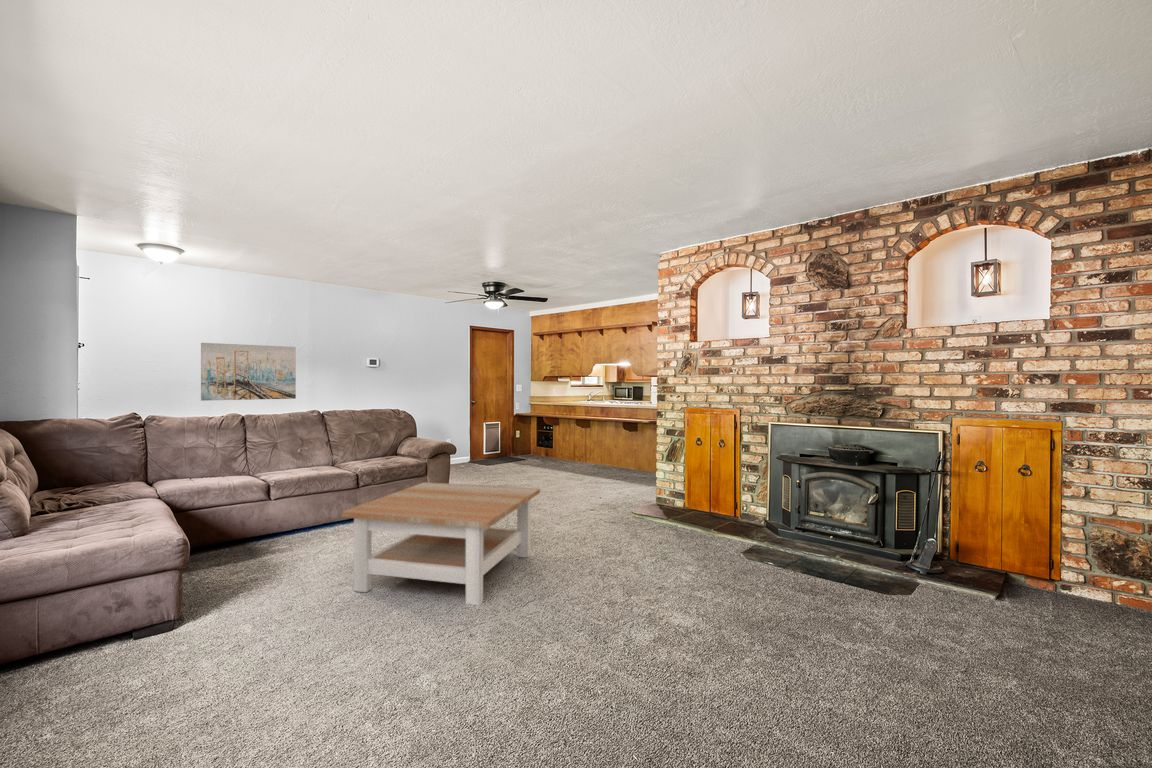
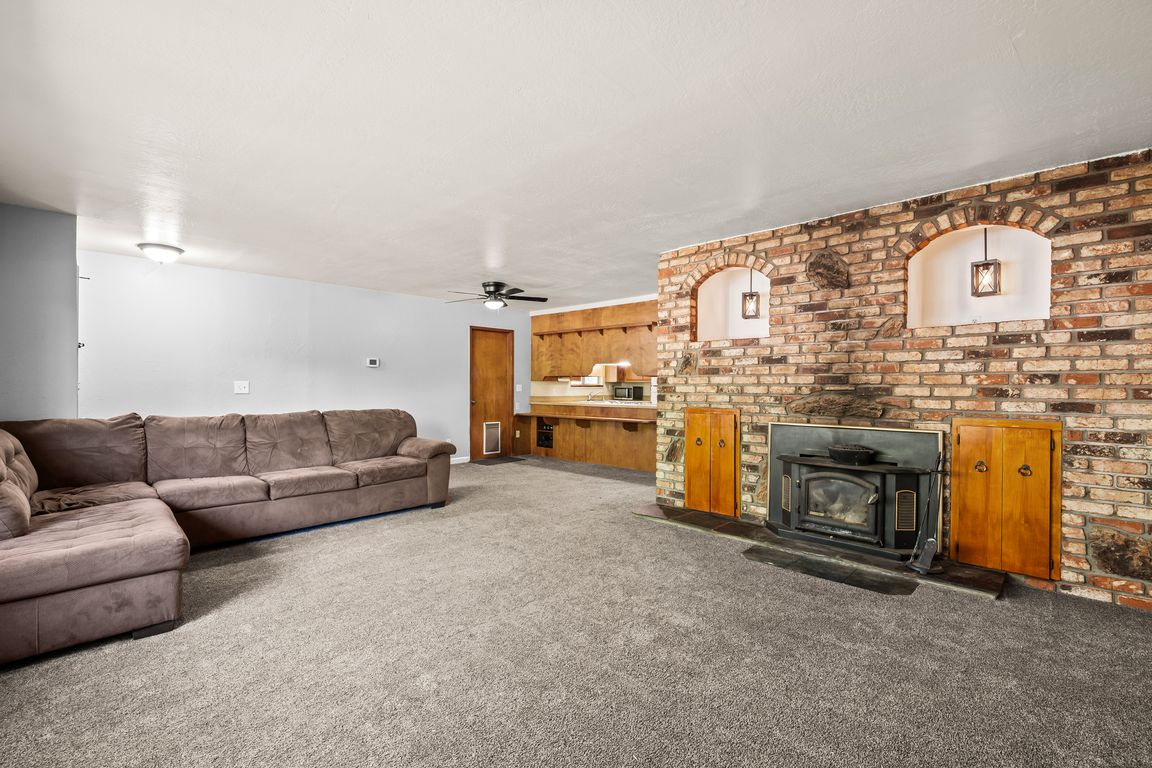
- coffee table (450, 535)
- wall art (250, 372)
